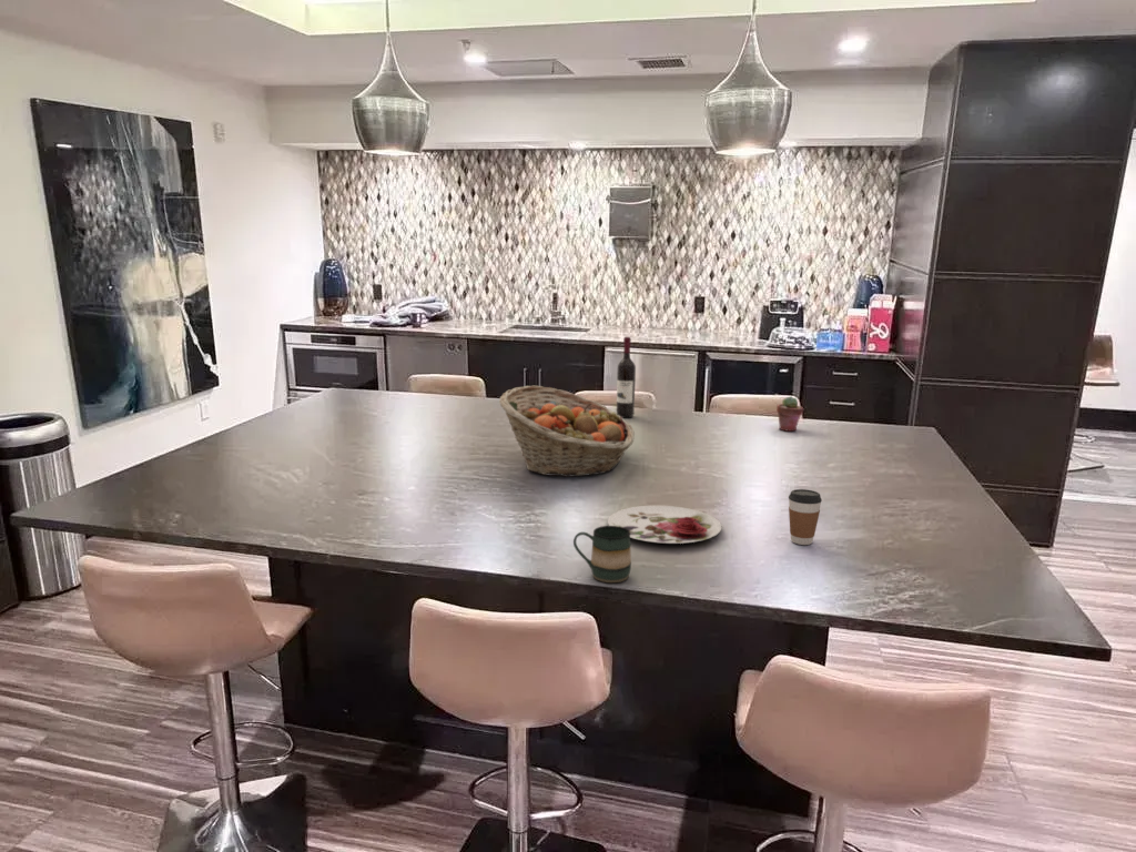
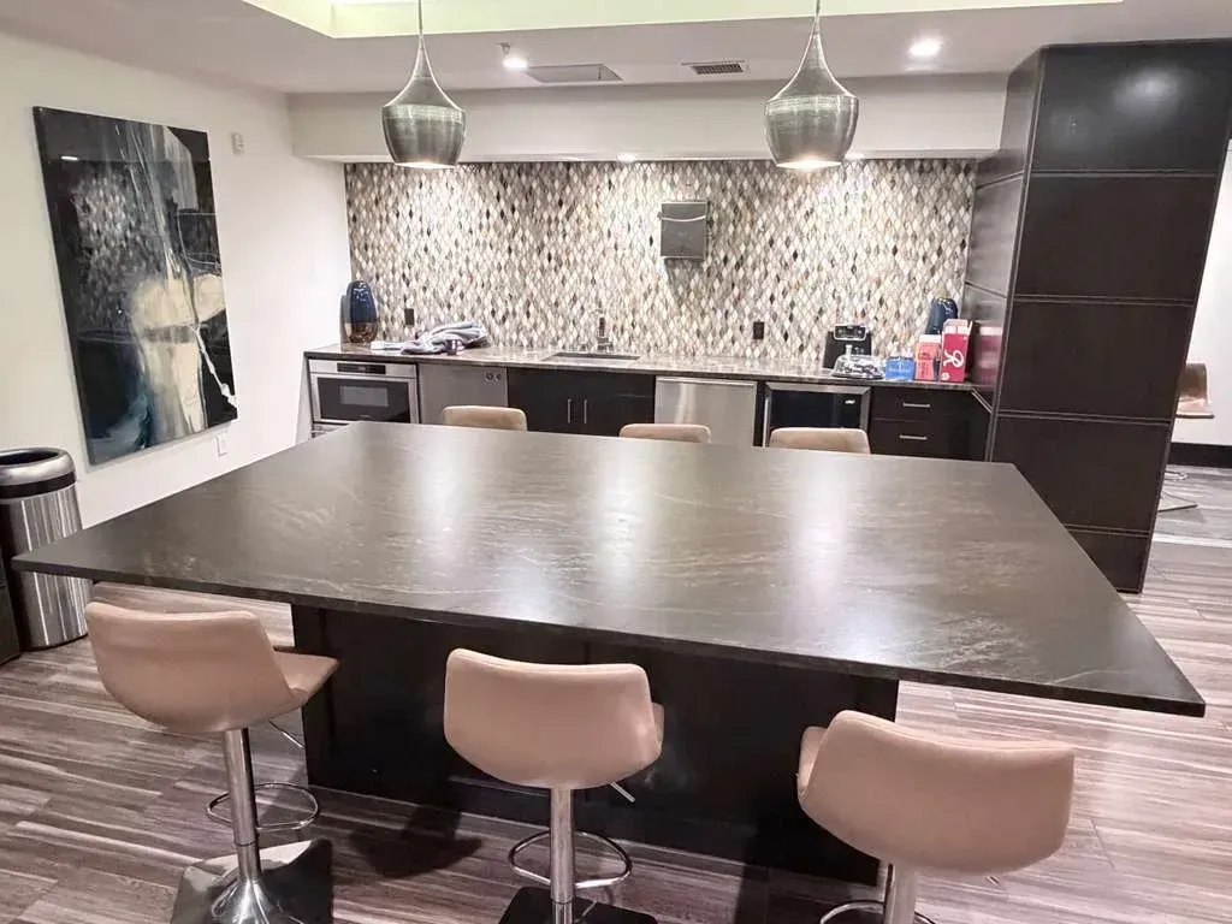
- wine bottle (626, 376)
- plate (663, 521)
- fruit basket (567, 427)
- coffee cup (803, 516)
- mug (601, 552)
- potted succulent (789, 413)
